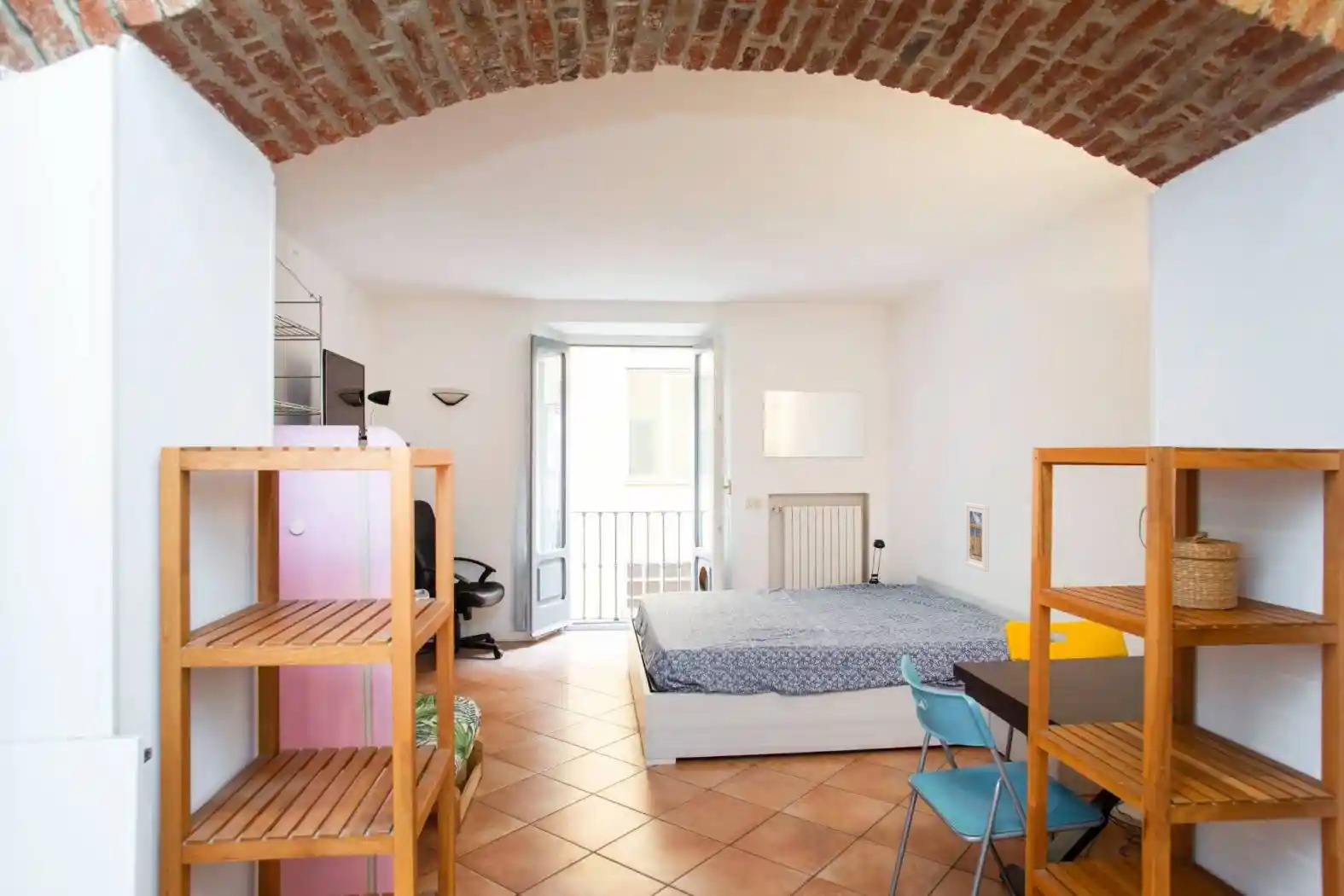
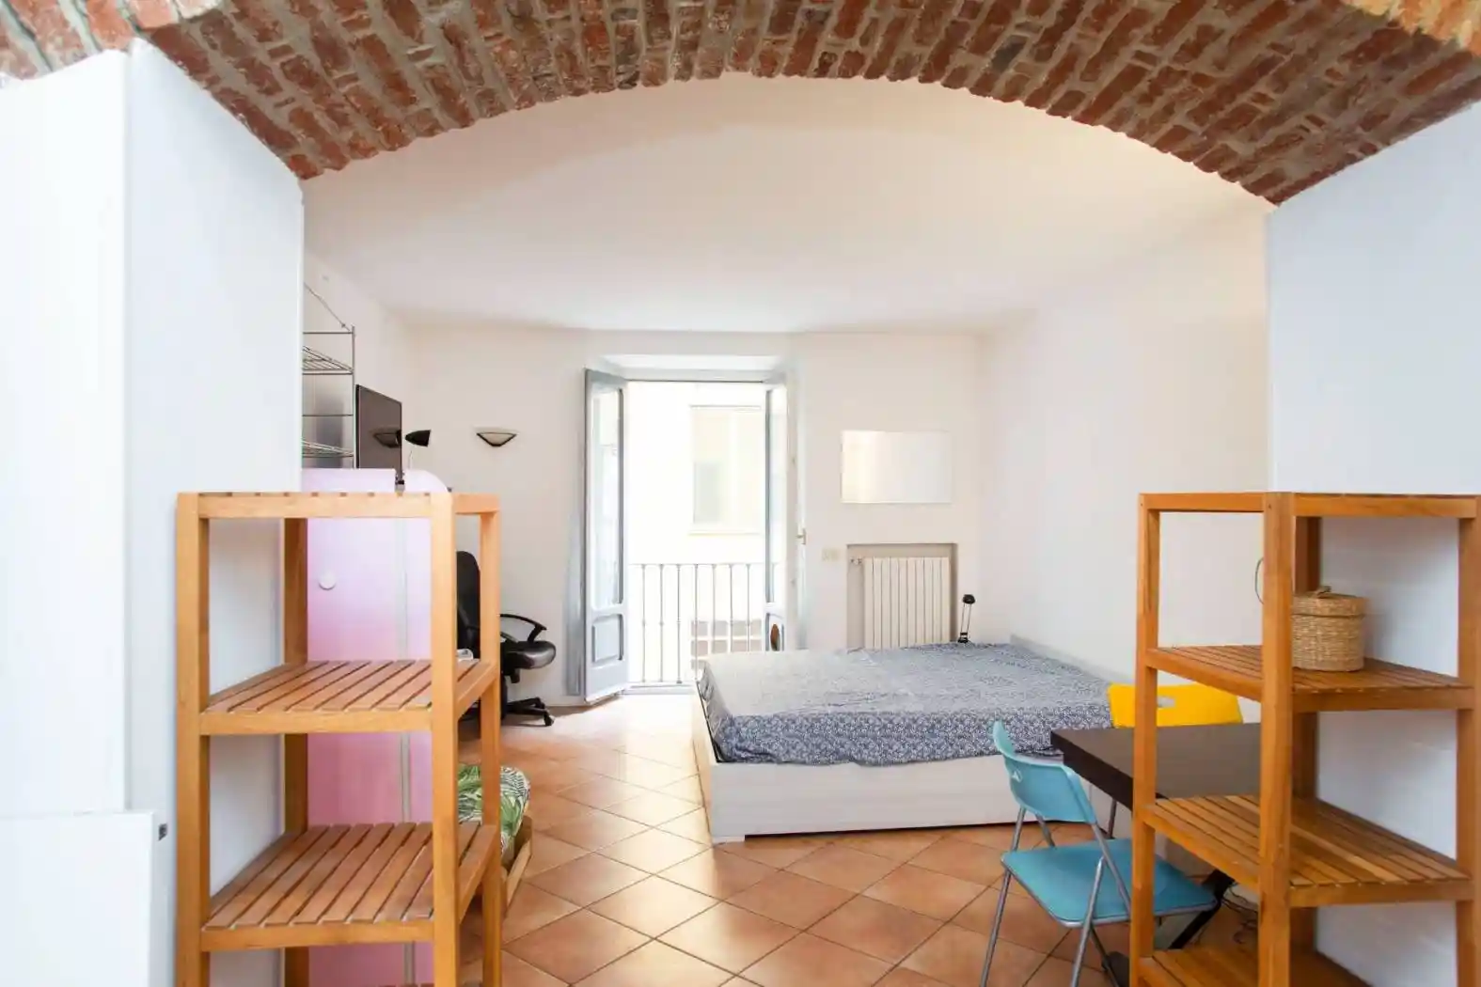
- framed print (976, 536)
